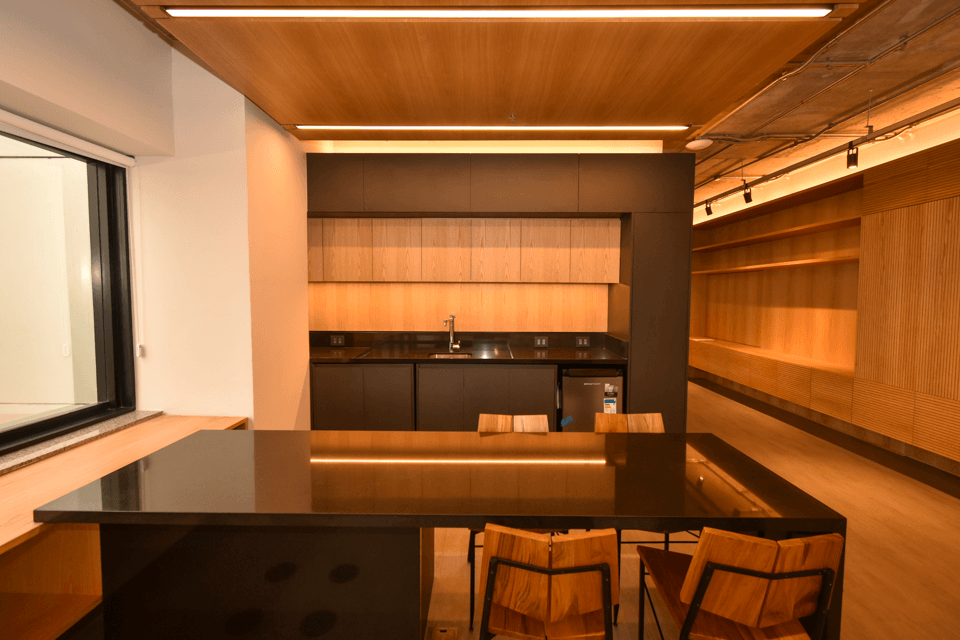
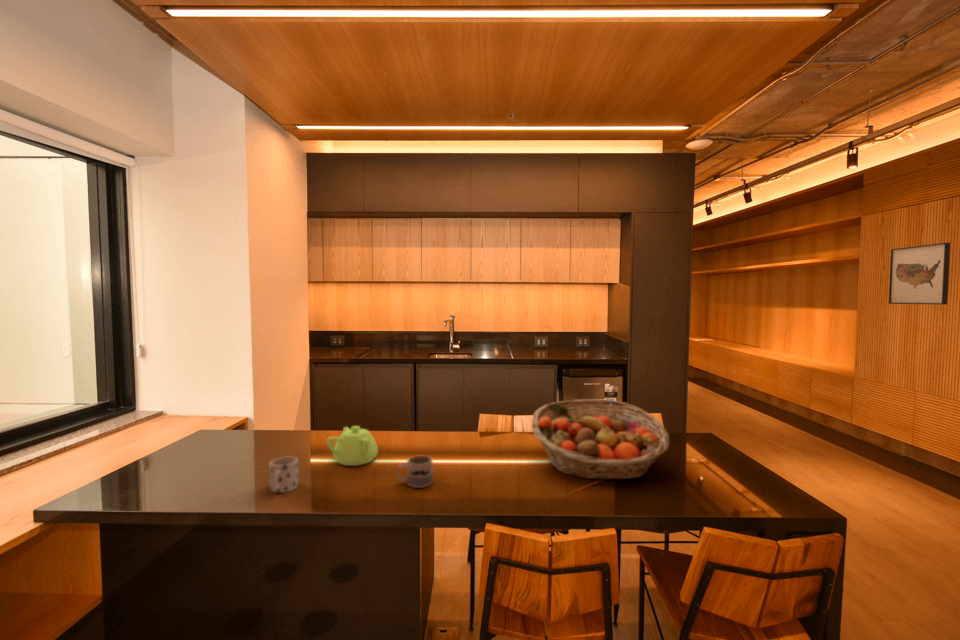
+ wall art (917, 275)
+ mug (282, 476)
+ teapot (352, 443)
+ mug (415, 471)
+ fruit basket (597, 437)
